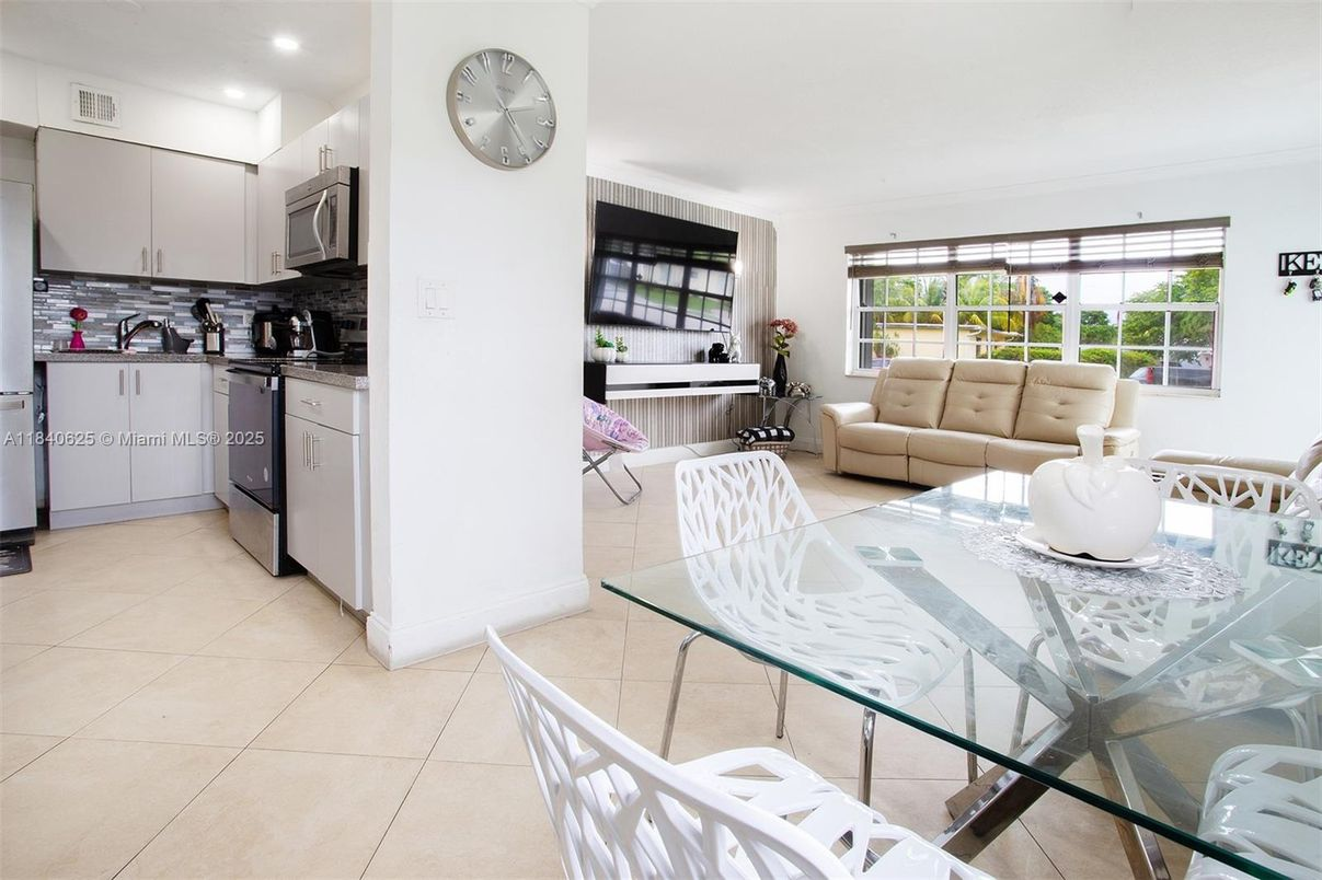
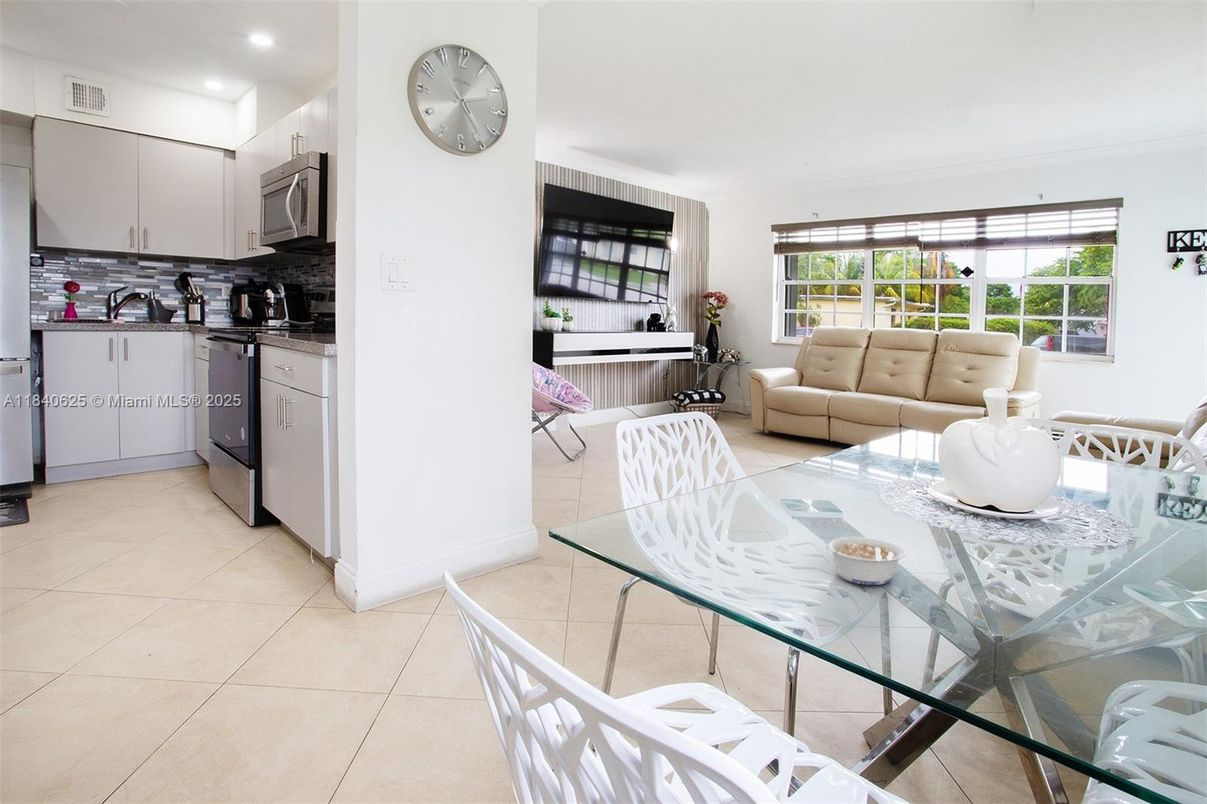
+ legume (864, 559)
